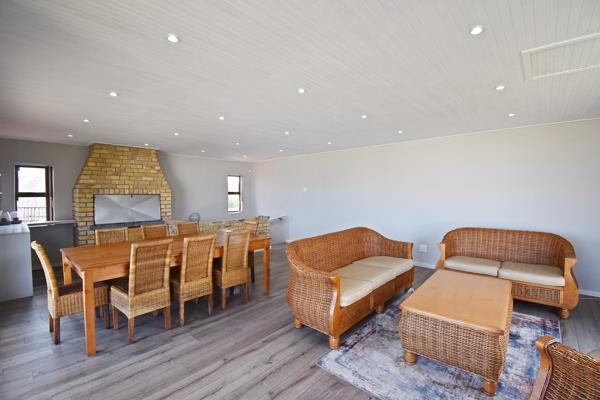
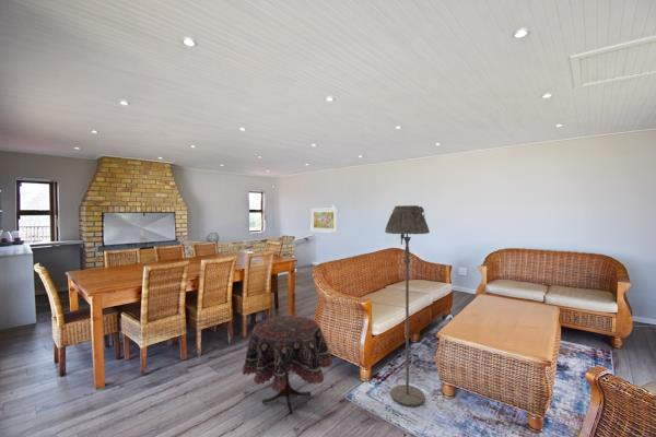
+ side table (289, 363)
+ floor lamp (407, 300)
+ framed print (323, 220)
